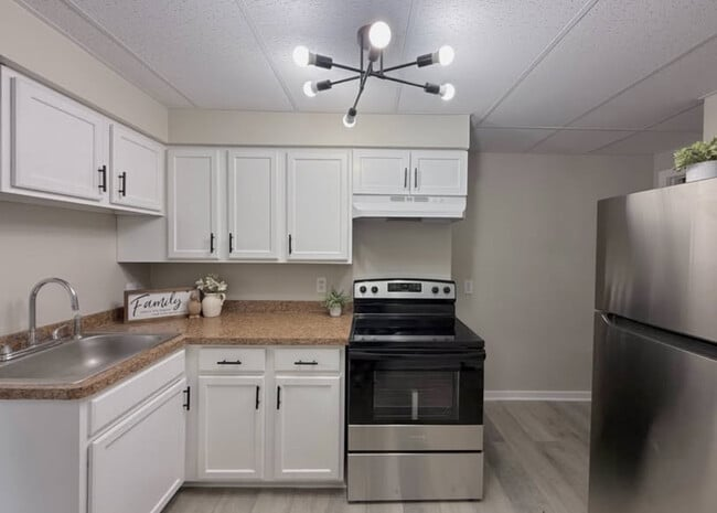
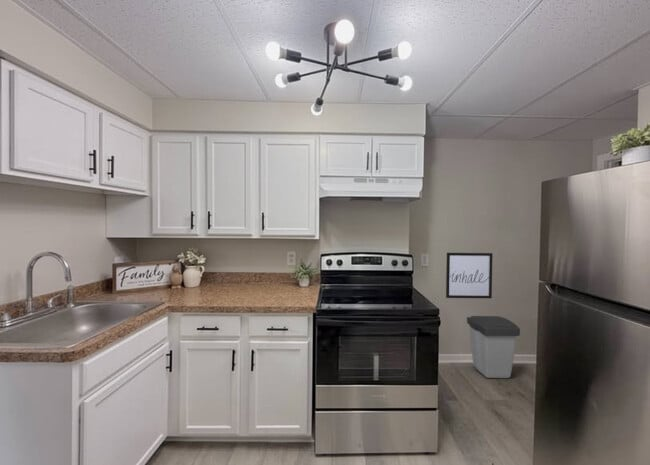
+ wall art (469, 275)
+ trash can (490, 345)
